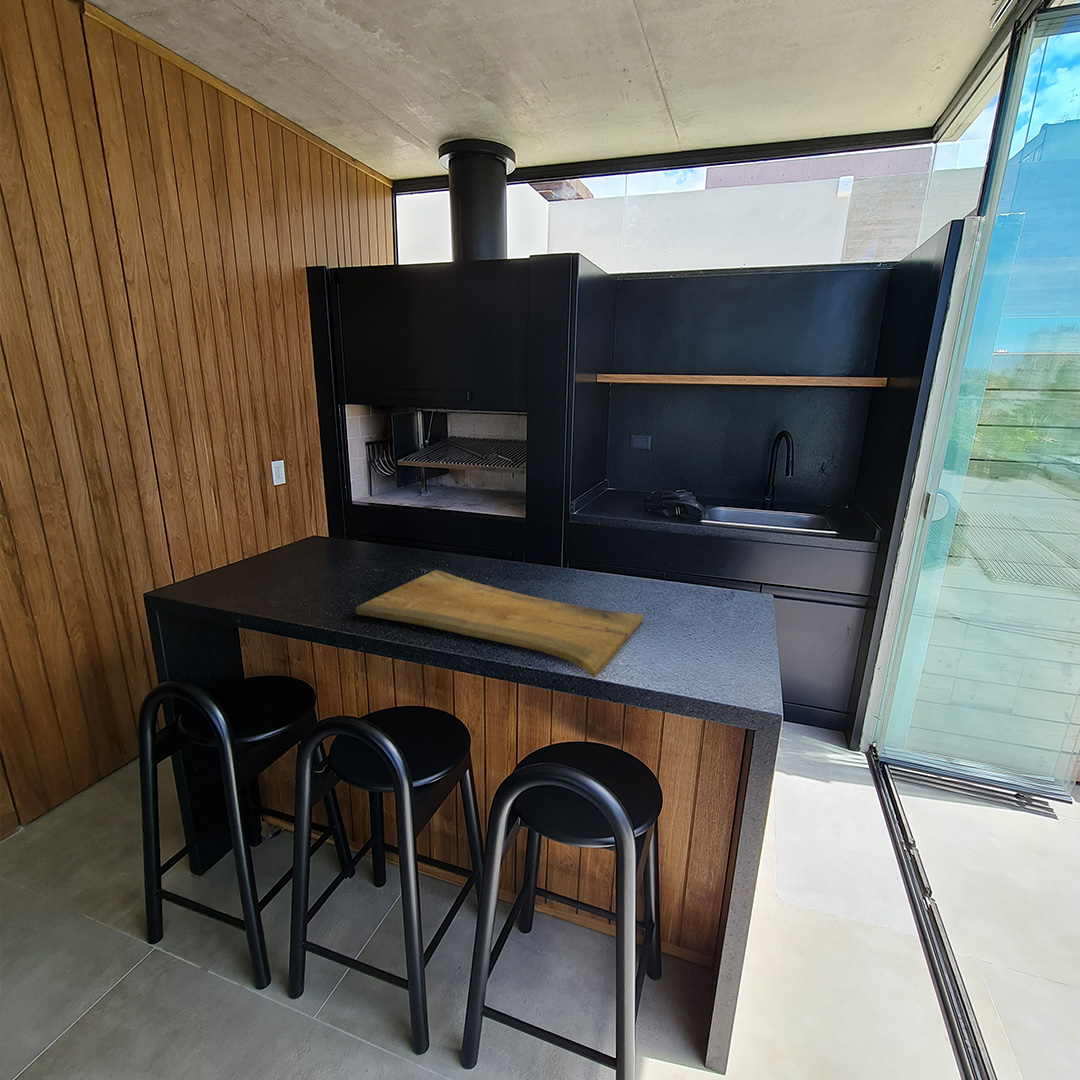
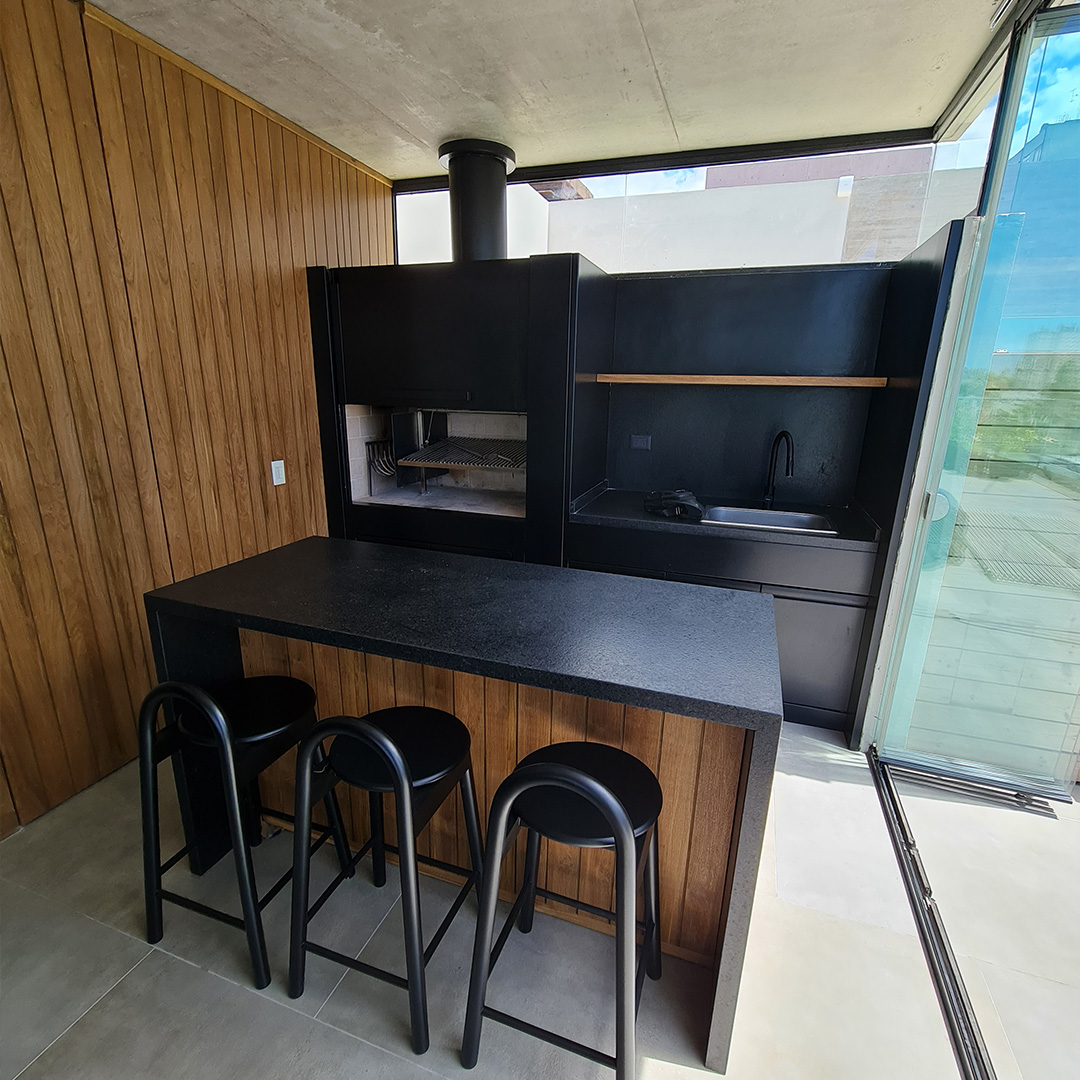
- cutting board (499, 613)
